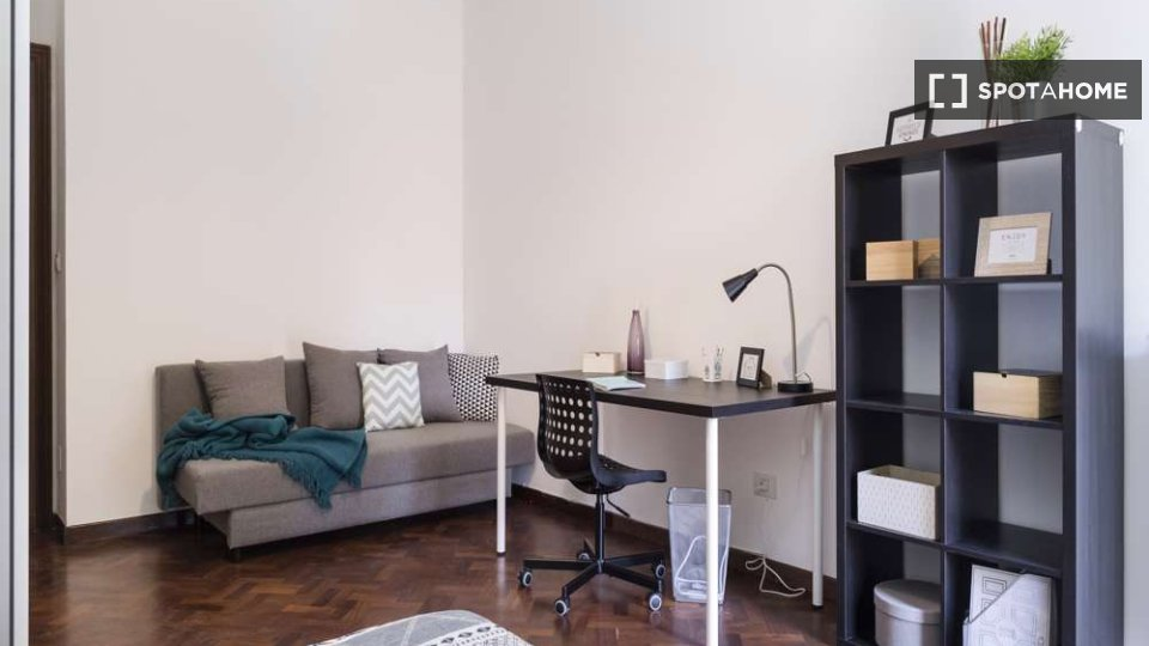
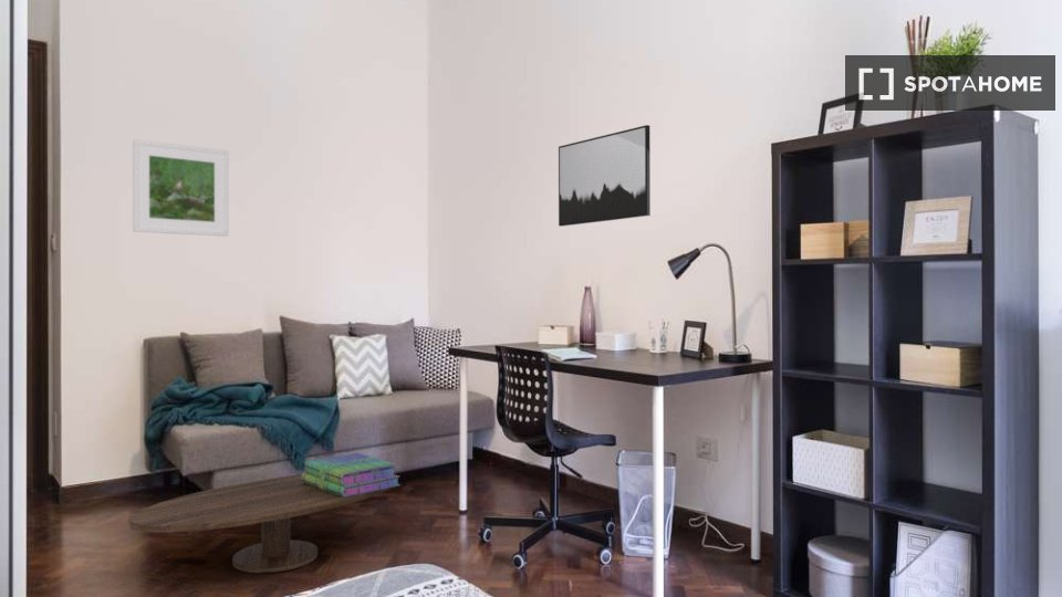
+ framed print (181, 189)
+ stack of books (350, 472)
+ coffee table (275, 525)
+ wall art (601, 178)
